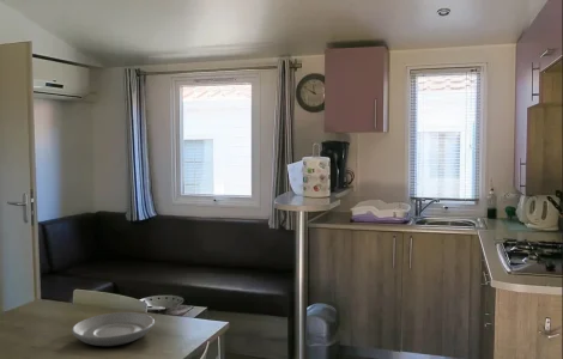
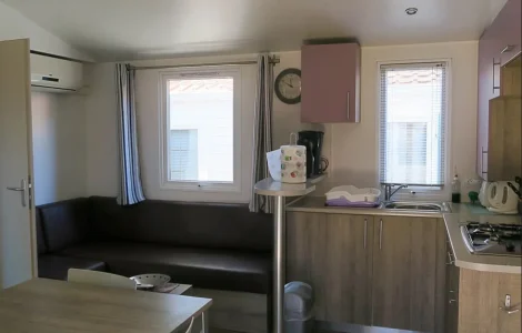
- plate (114, 329)
